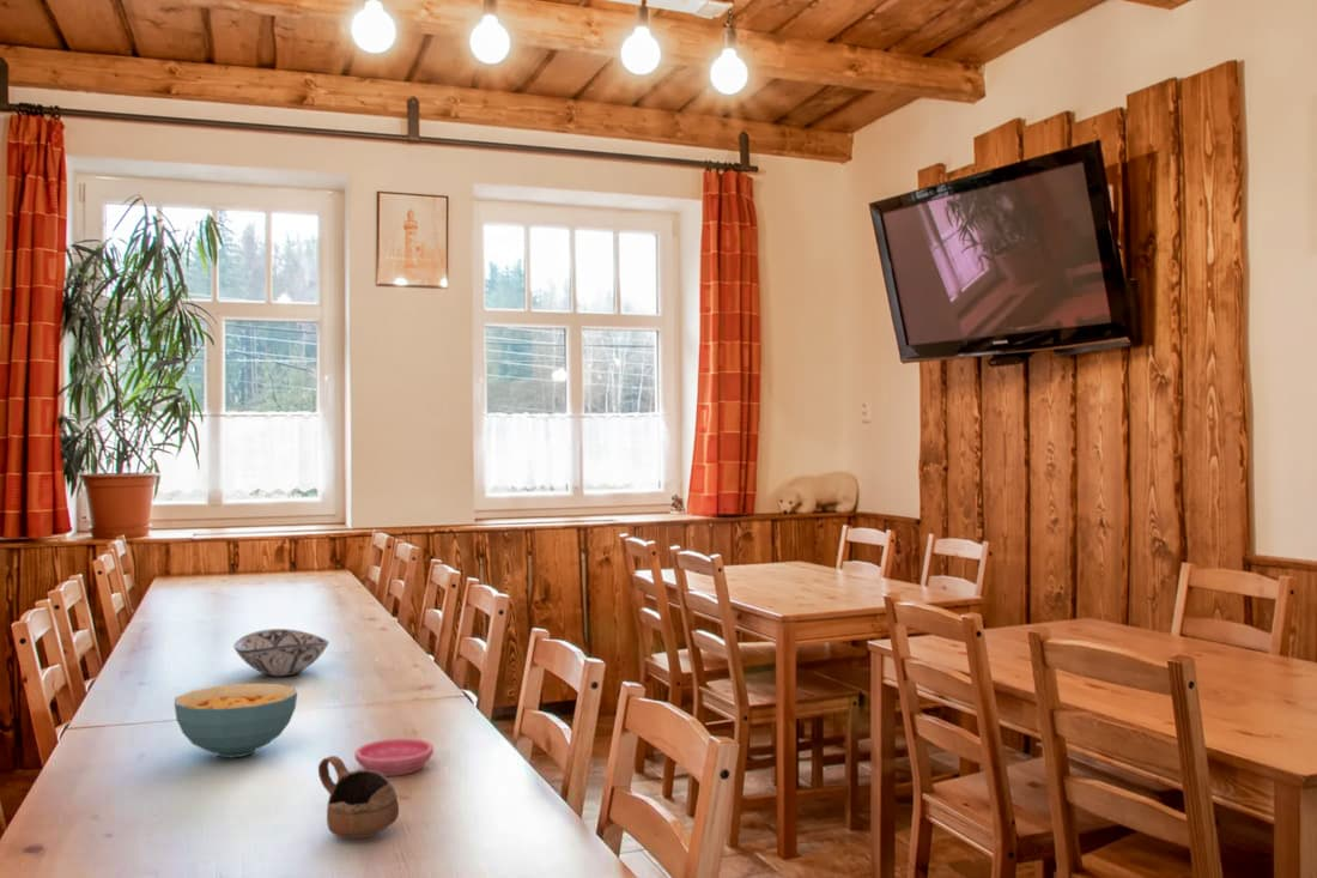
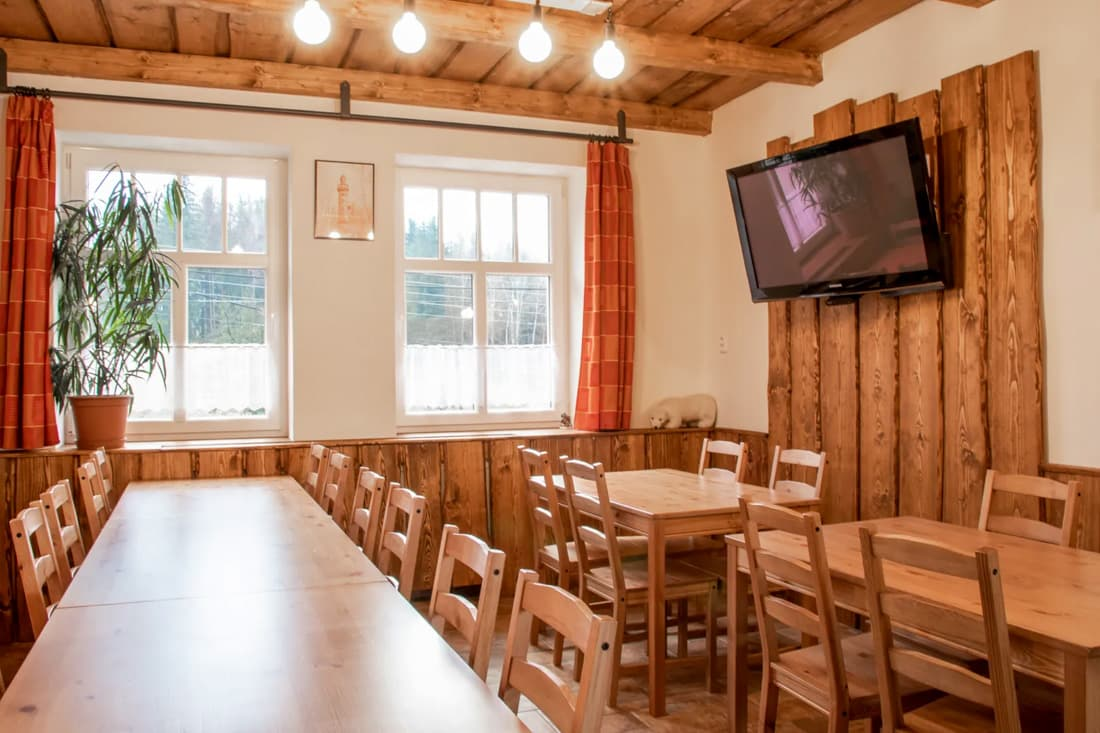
- decorative bowl (281, 654)
- saucer (394, 757)
- cereal bowl (236, 723)
- cup (359, 794)
